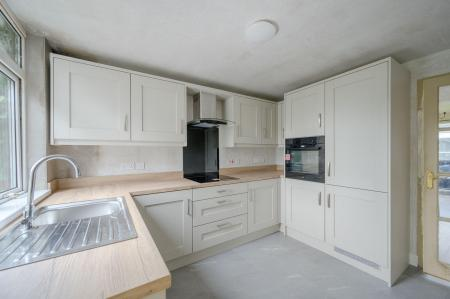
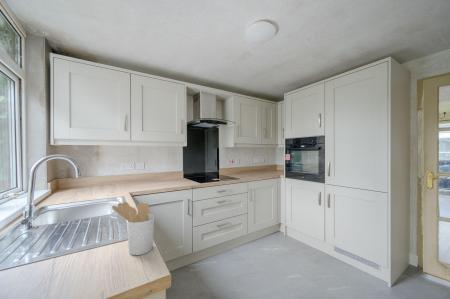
+ utensil holder (134, 225)
